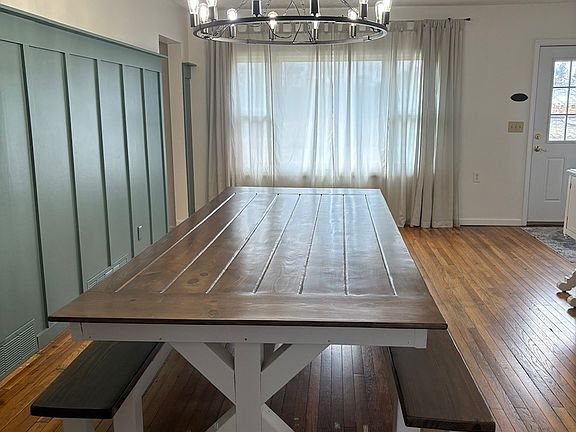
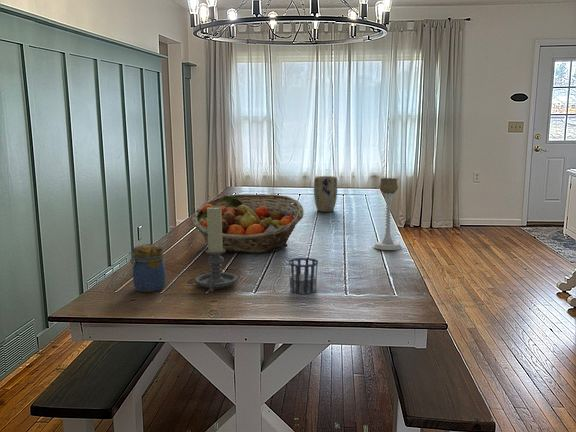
+ candle holder (214, 246)
+ fruit basket (248, 222)
+ candle holder (388, 213)
+ plant pot (325, 194)
+ cup (303, 275)
+ jar (147, 267)
